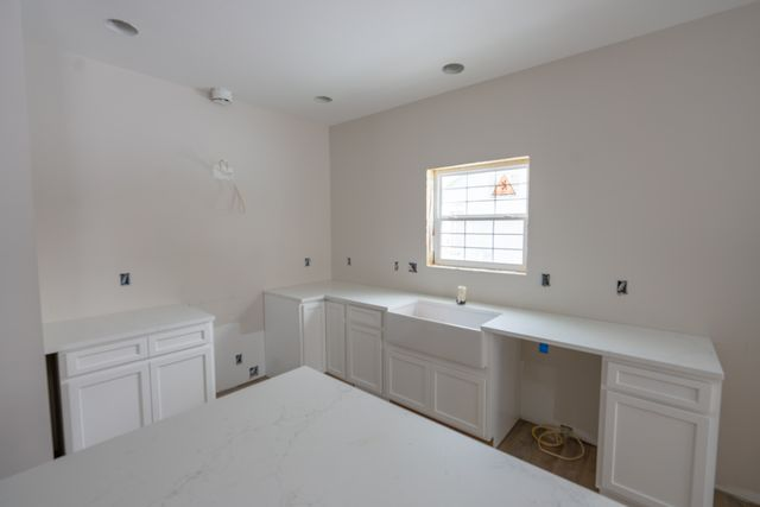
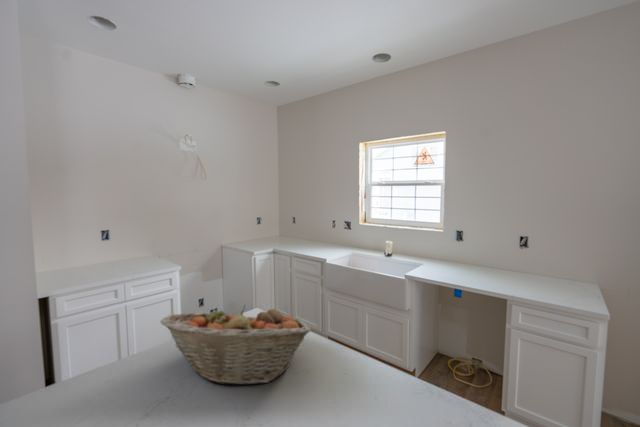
+ fruit basket (238, 334)
